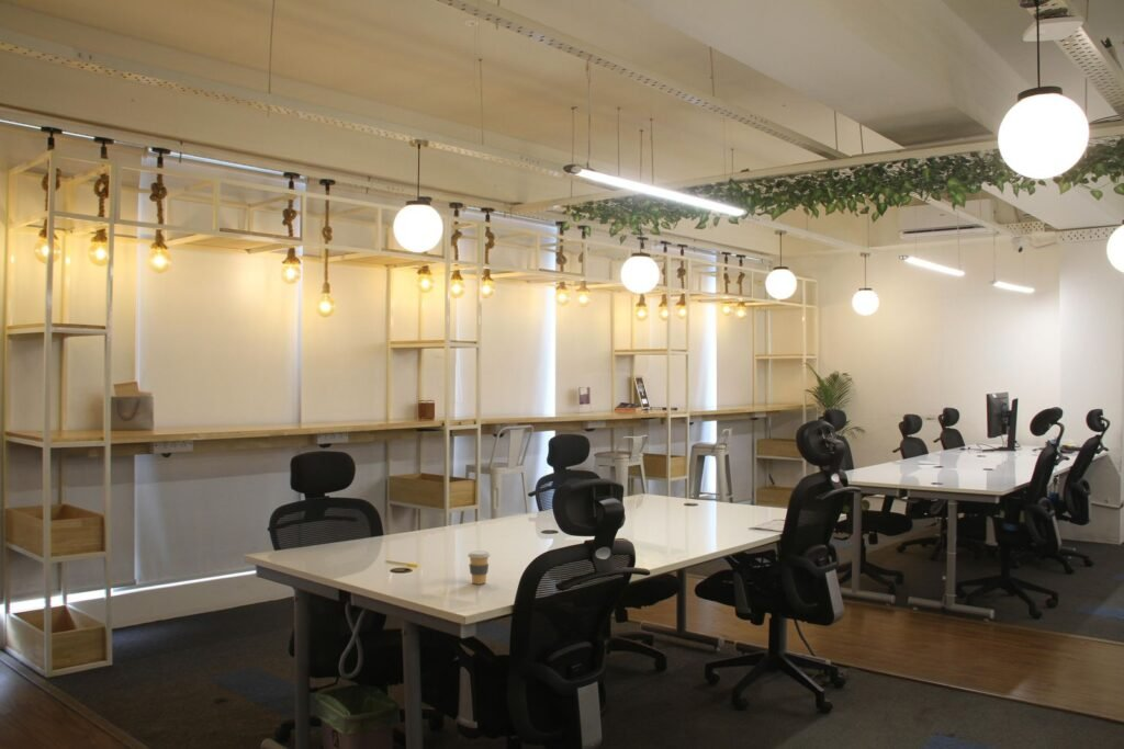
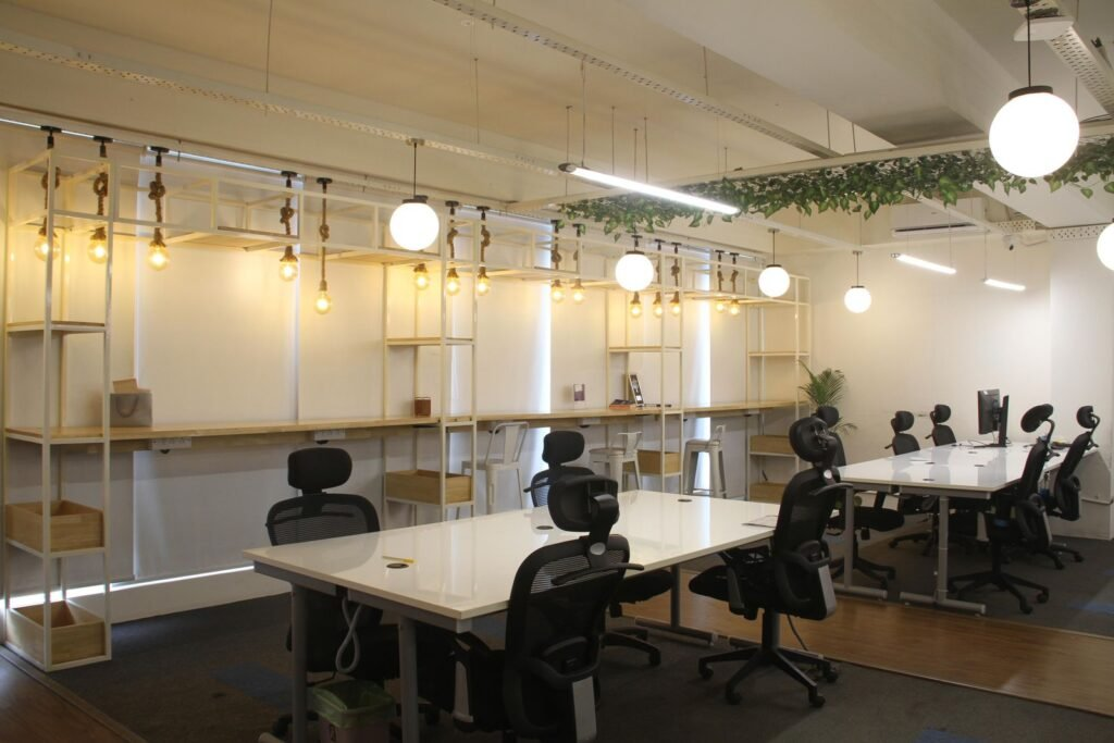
- coffee cup (479, 567)
